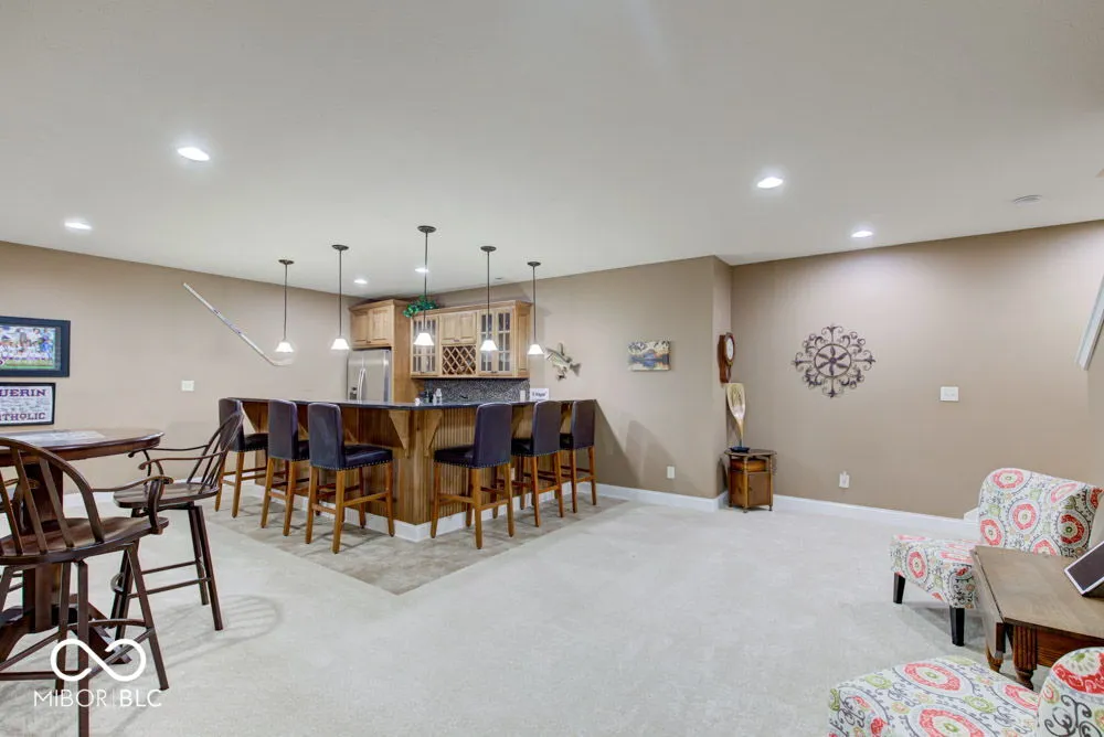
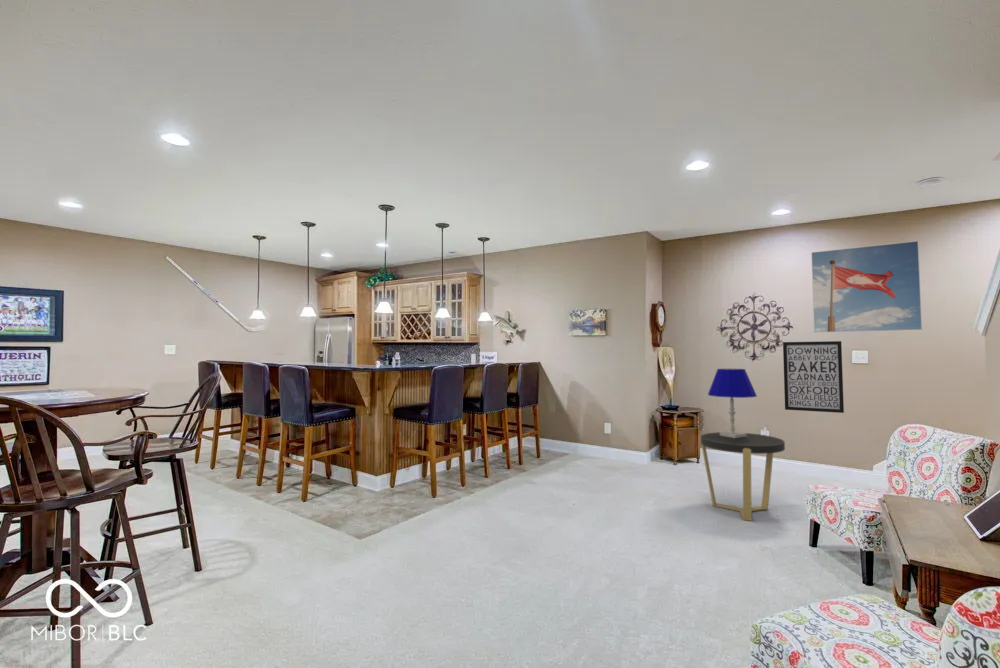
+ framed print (863, 289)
+ wall art (812, 376)
+ table lamp (731, 402)
+ side table (743, 474)
